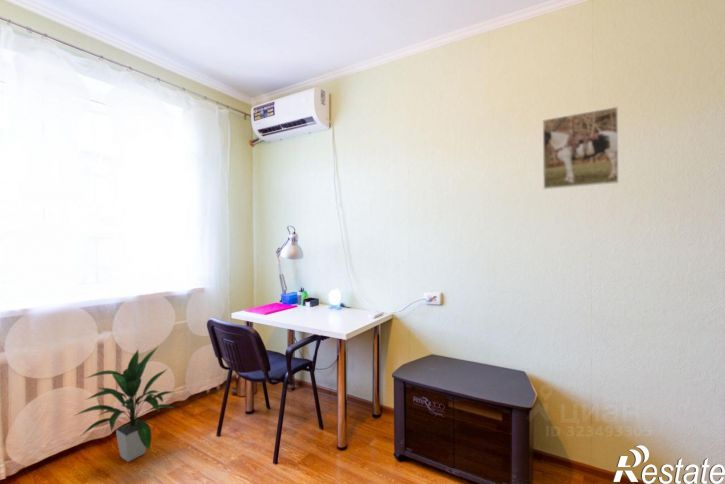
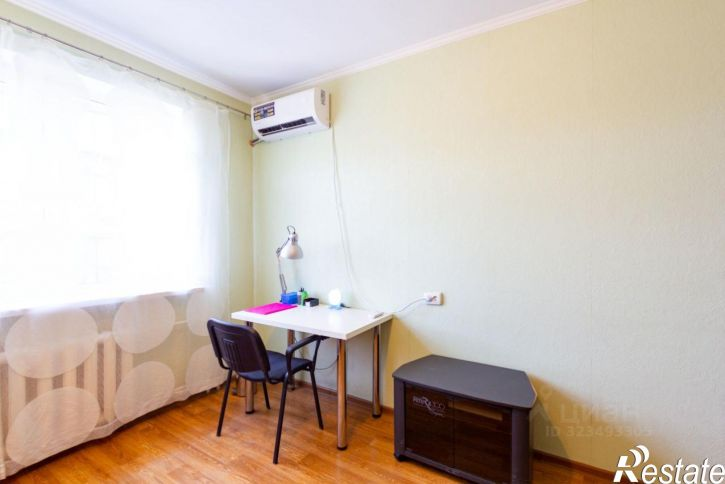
- indoor plant (131, 405)
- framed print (578, 150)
